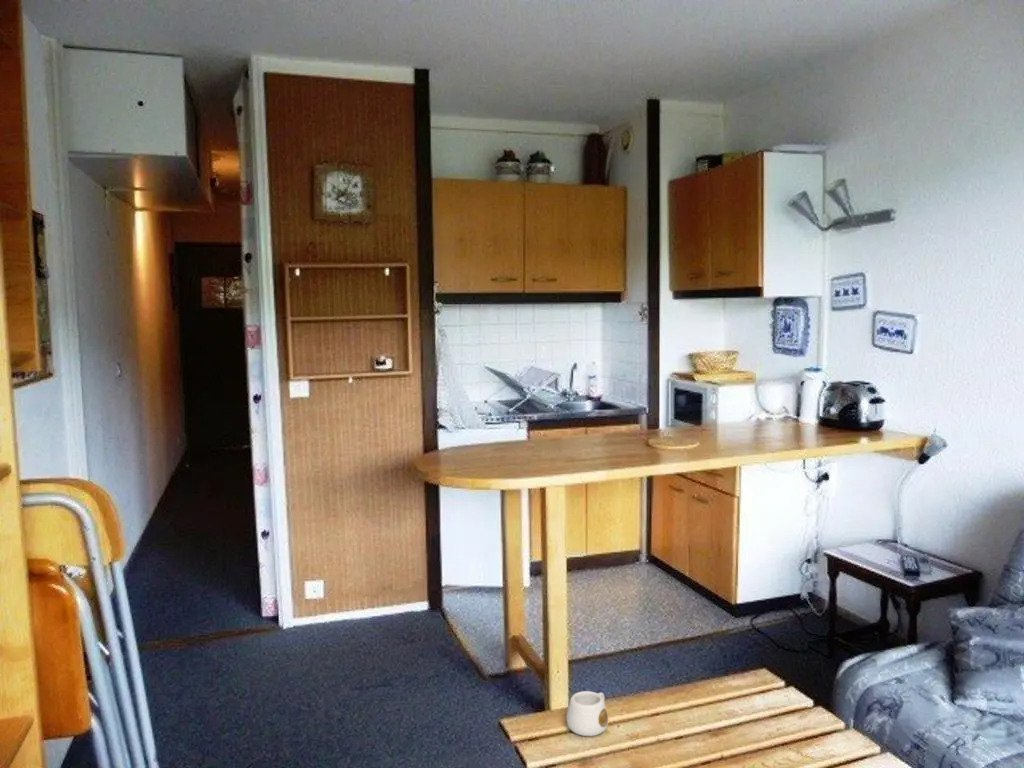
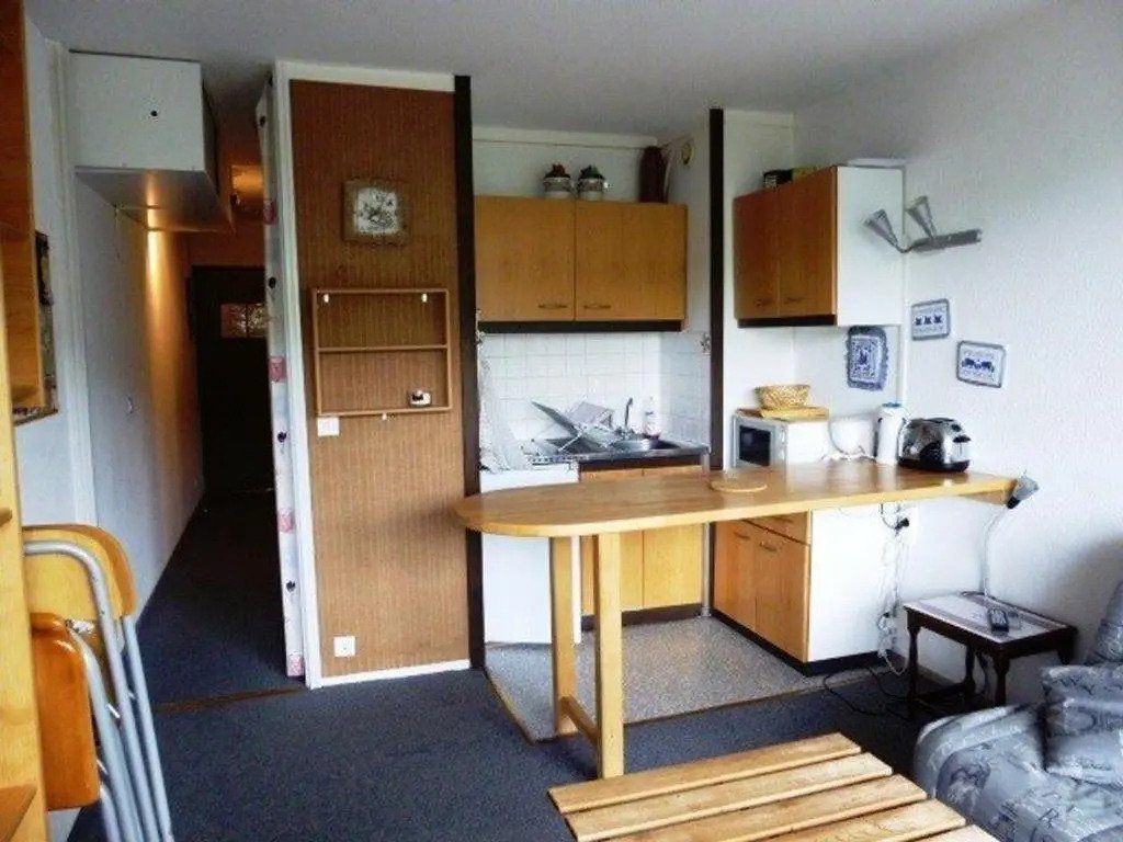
- mug (590, 710)
